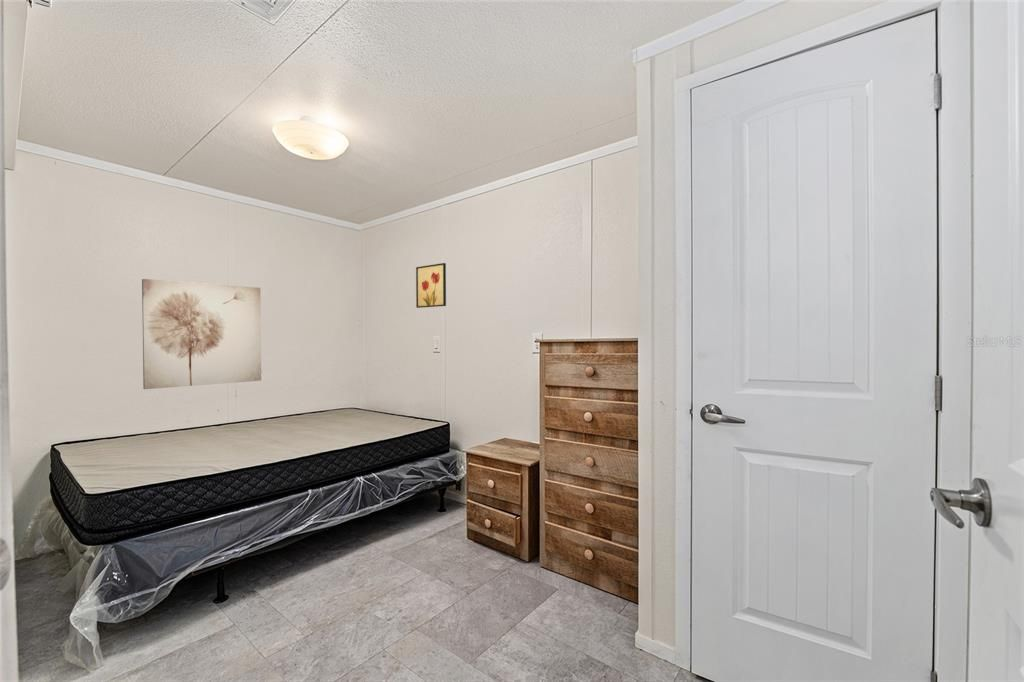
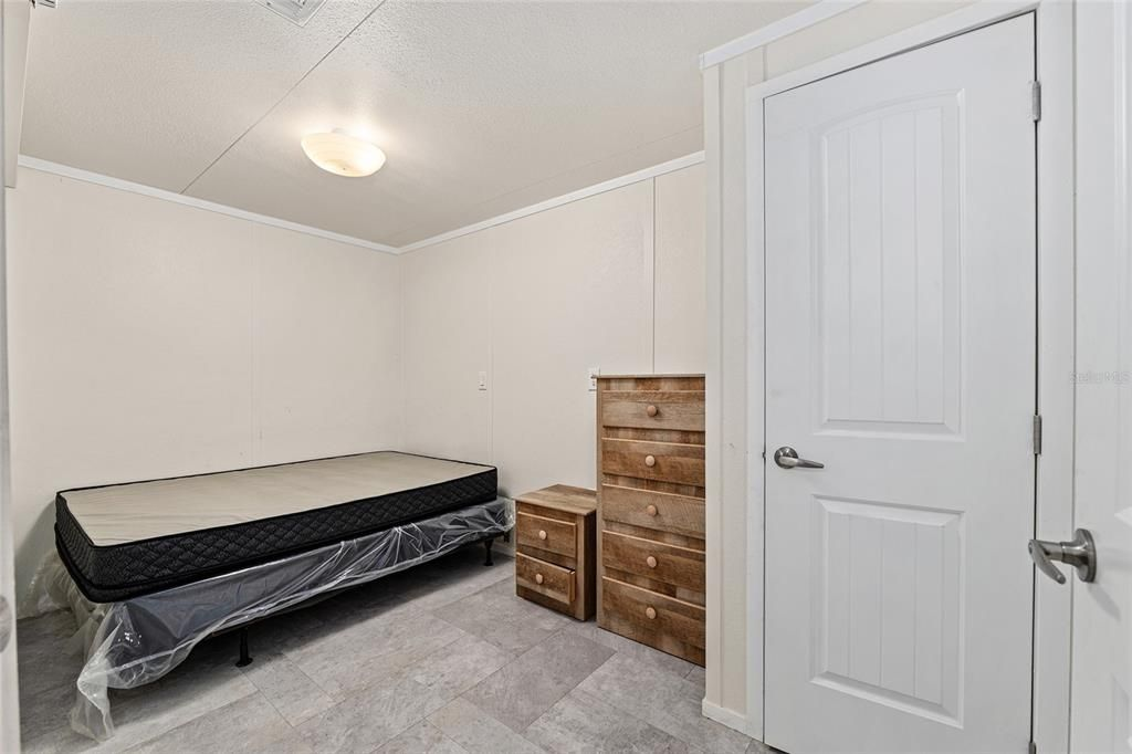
- wall art (206, 334)
- wall art (431, 286)
